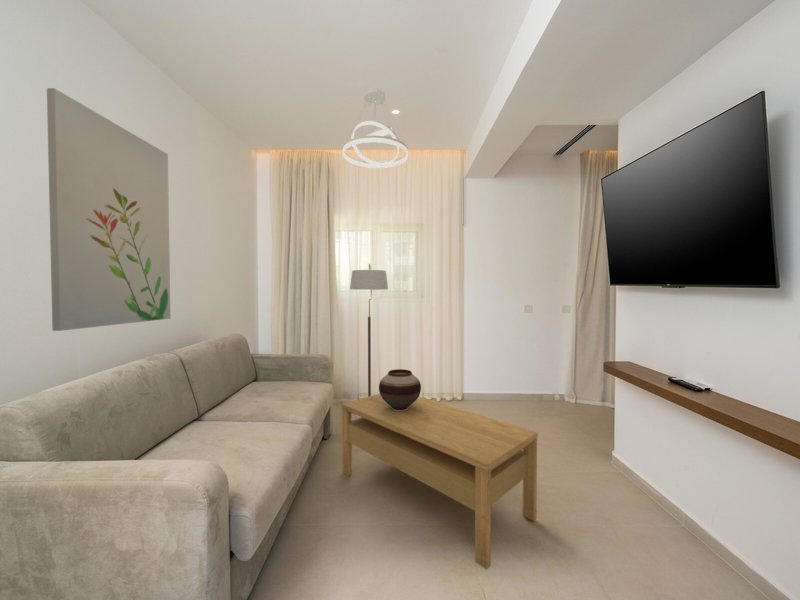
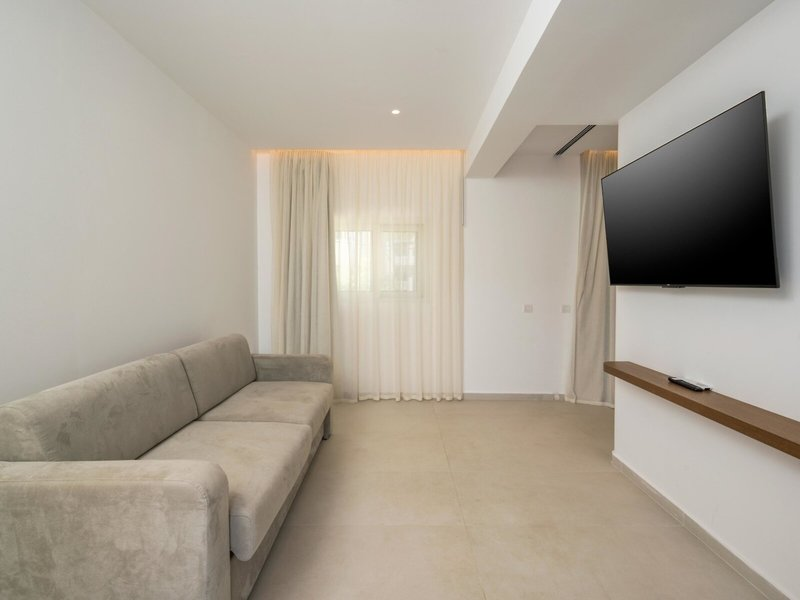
- pendant light (375, 125)
- floor lamp (369, 336)
- coffee table (428, 454)
- wall art (120, 226)
- vase (399, 389)
